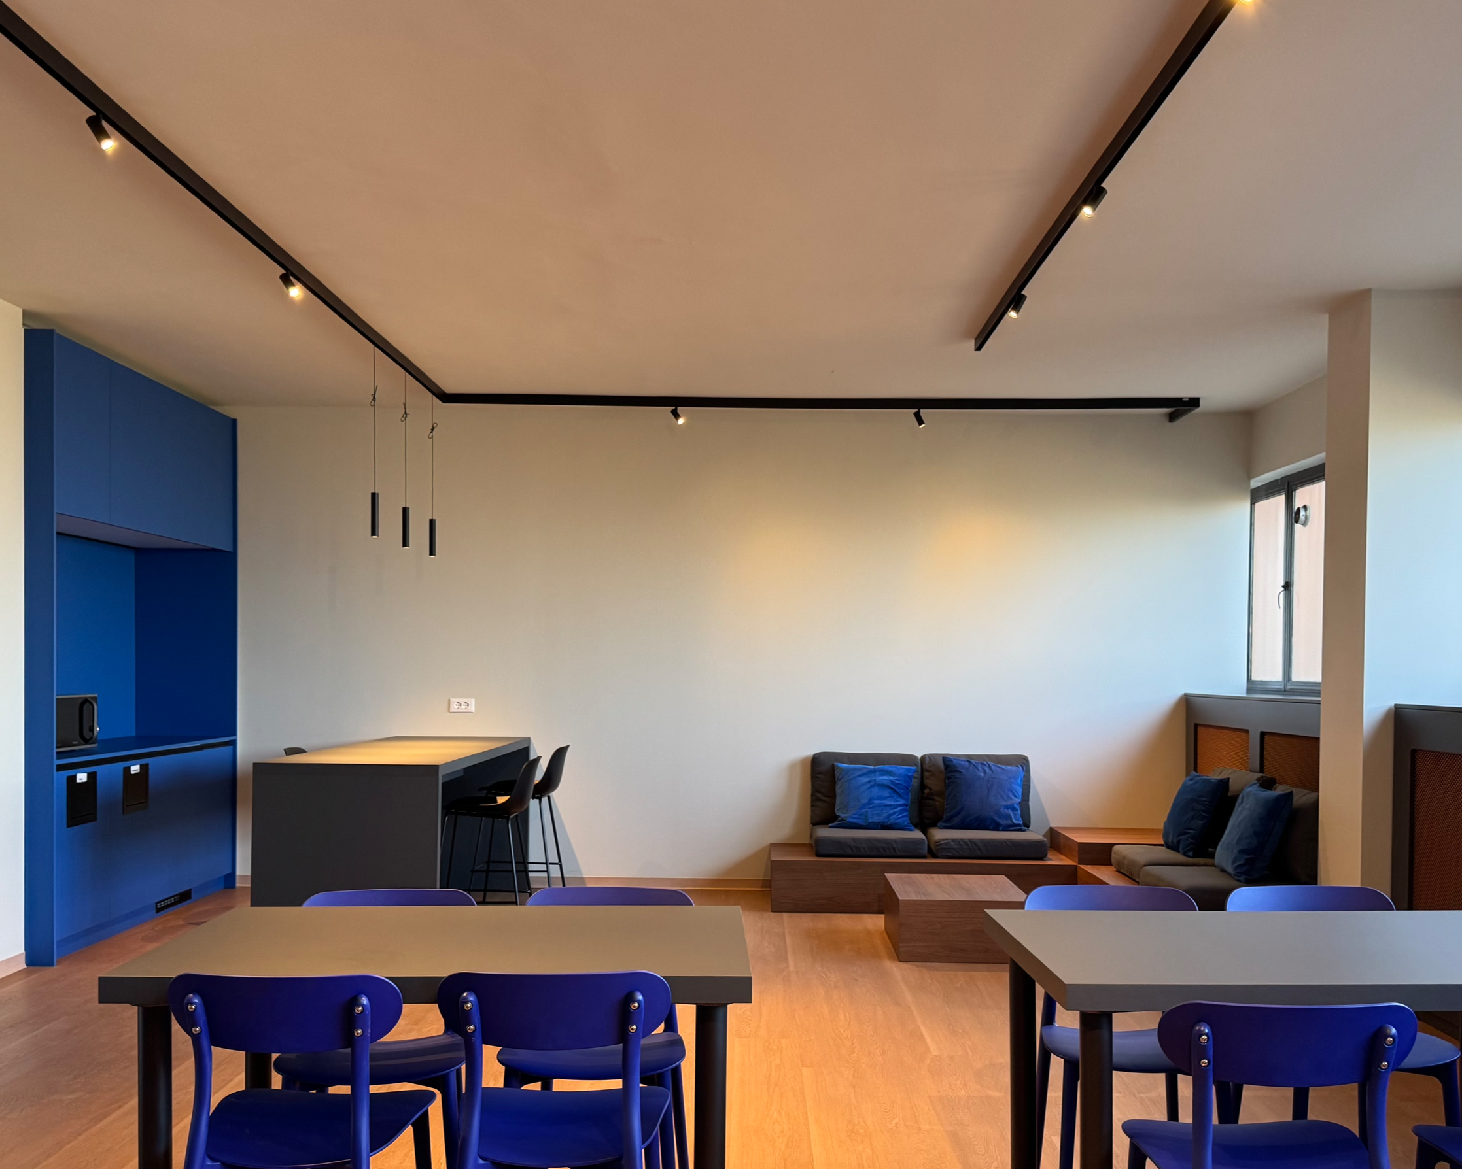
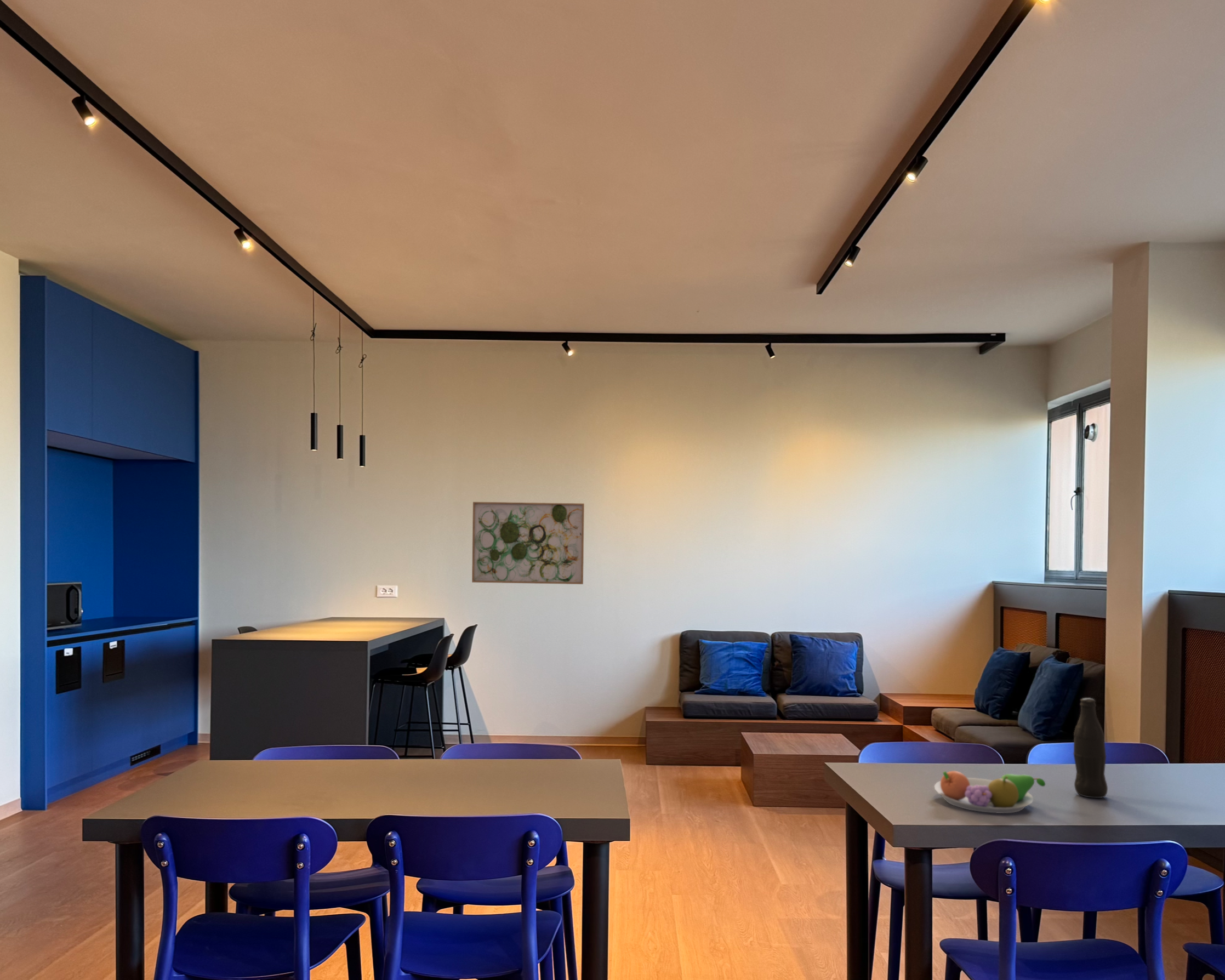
+ wall art (528, 543)
+ fruit bowl (987, 784)
+ bottle (1091, 747)
